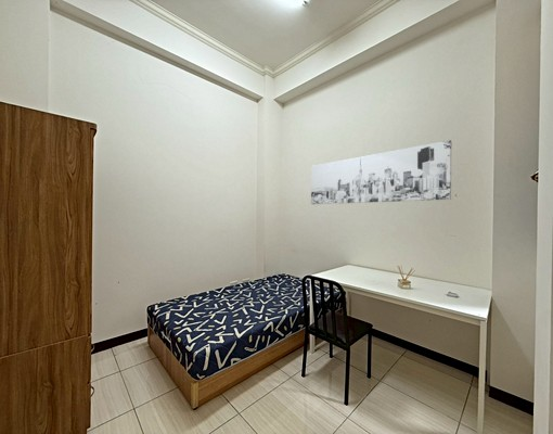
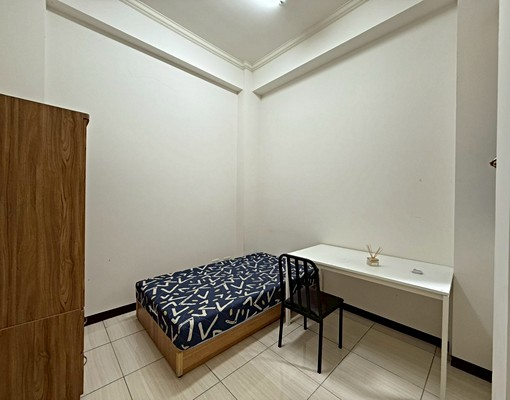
- wall art (366, 179)
